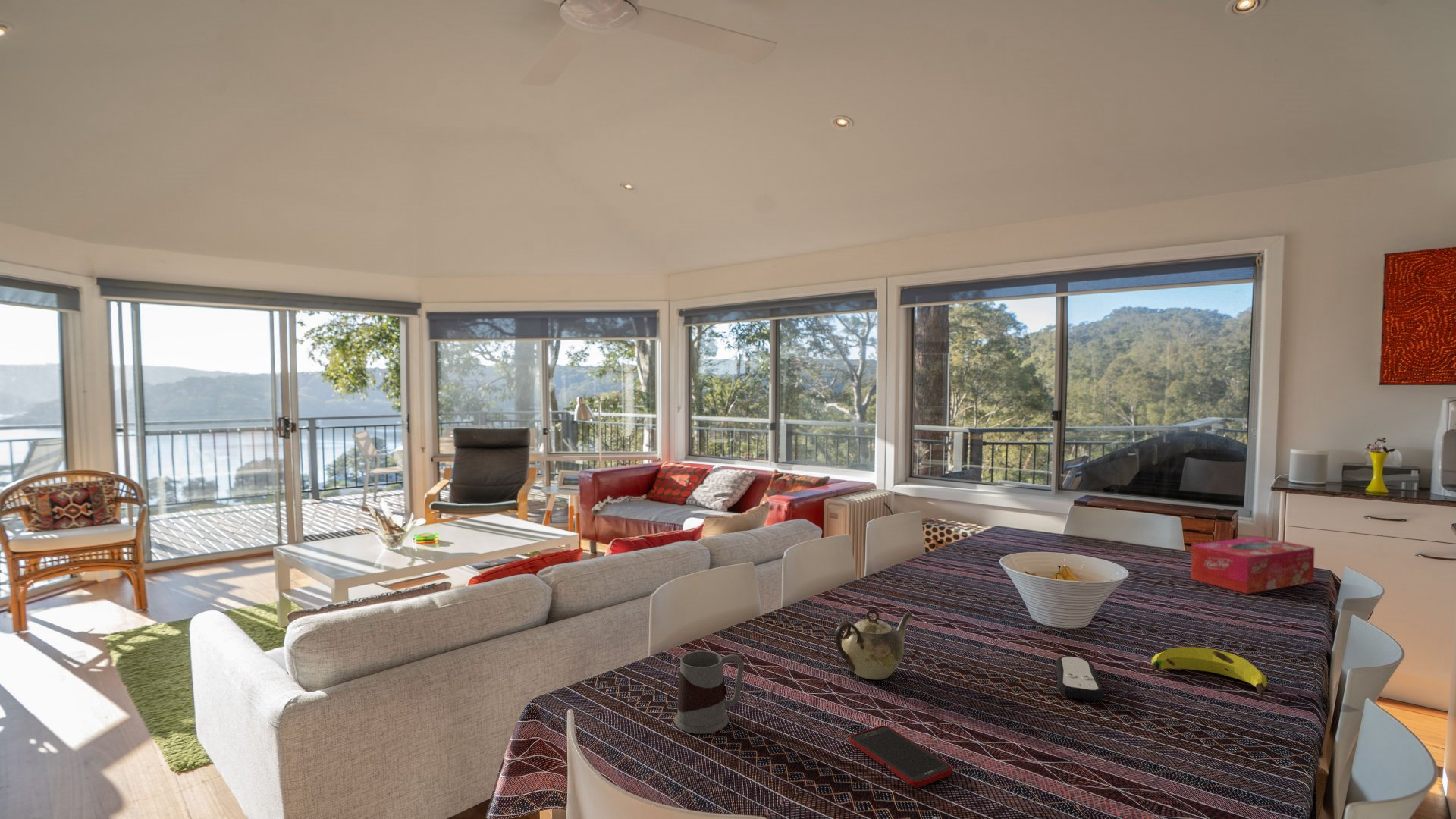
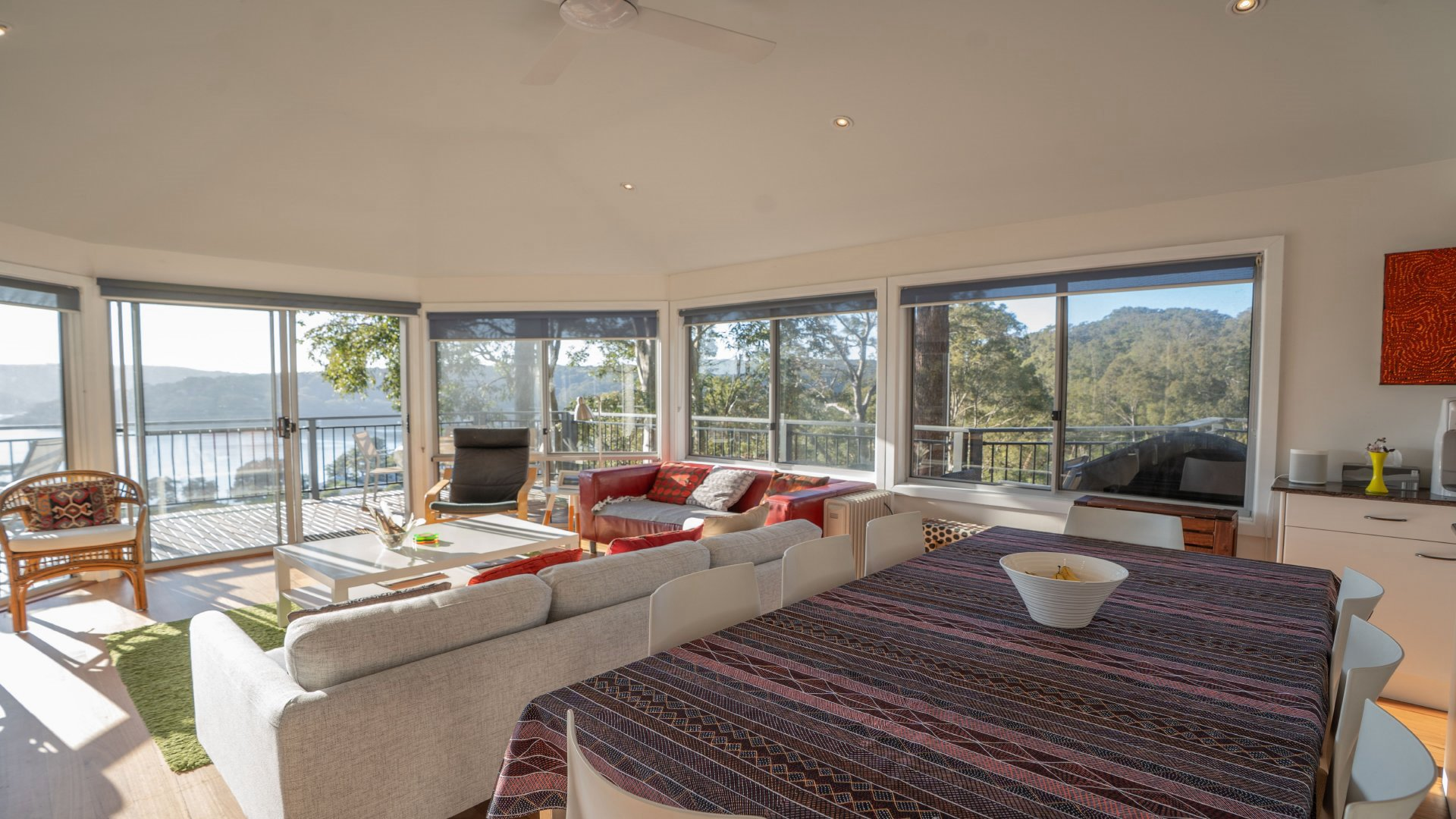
- tissue box (1252, 563)
- mug (710, 688)
- teapot (876, 640)
- banana (1208, 668)
- remote control (1077, 676)
- cell phone (899, 755)
